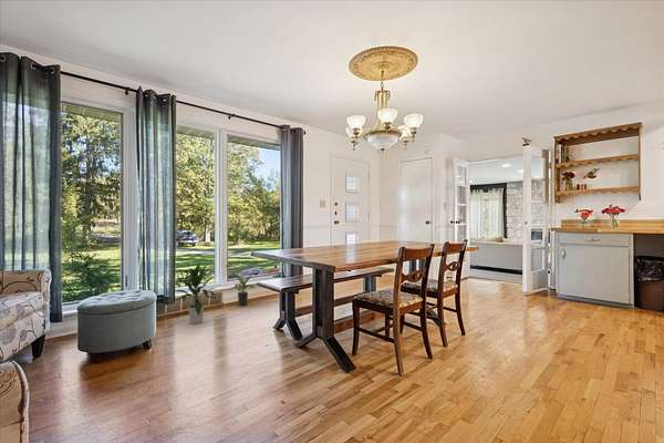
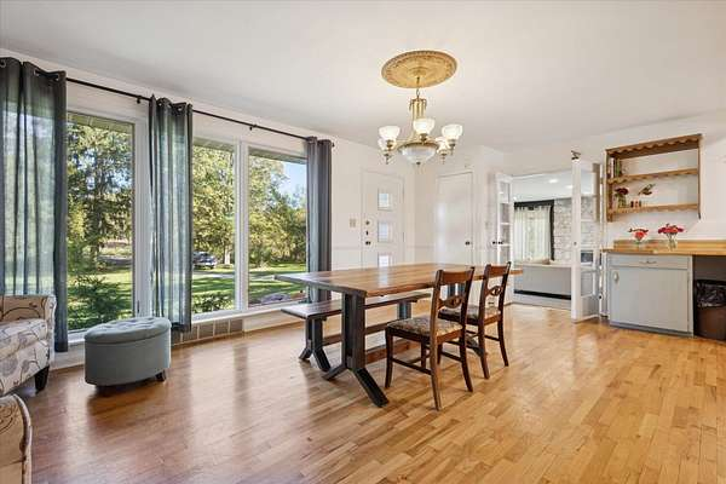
- indoor plant (195, 292)
- potted plant (242, 290)
